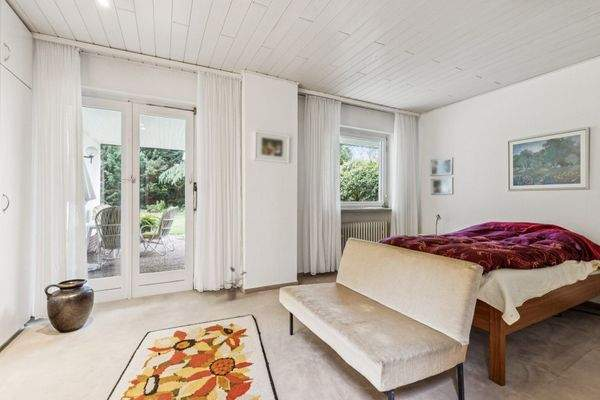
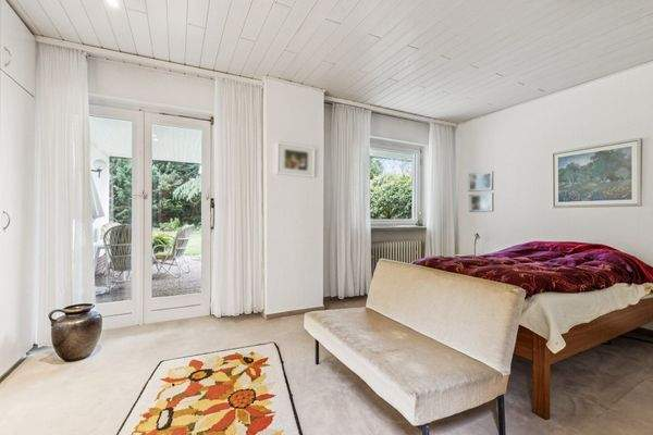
- potted plant (233, 283)
